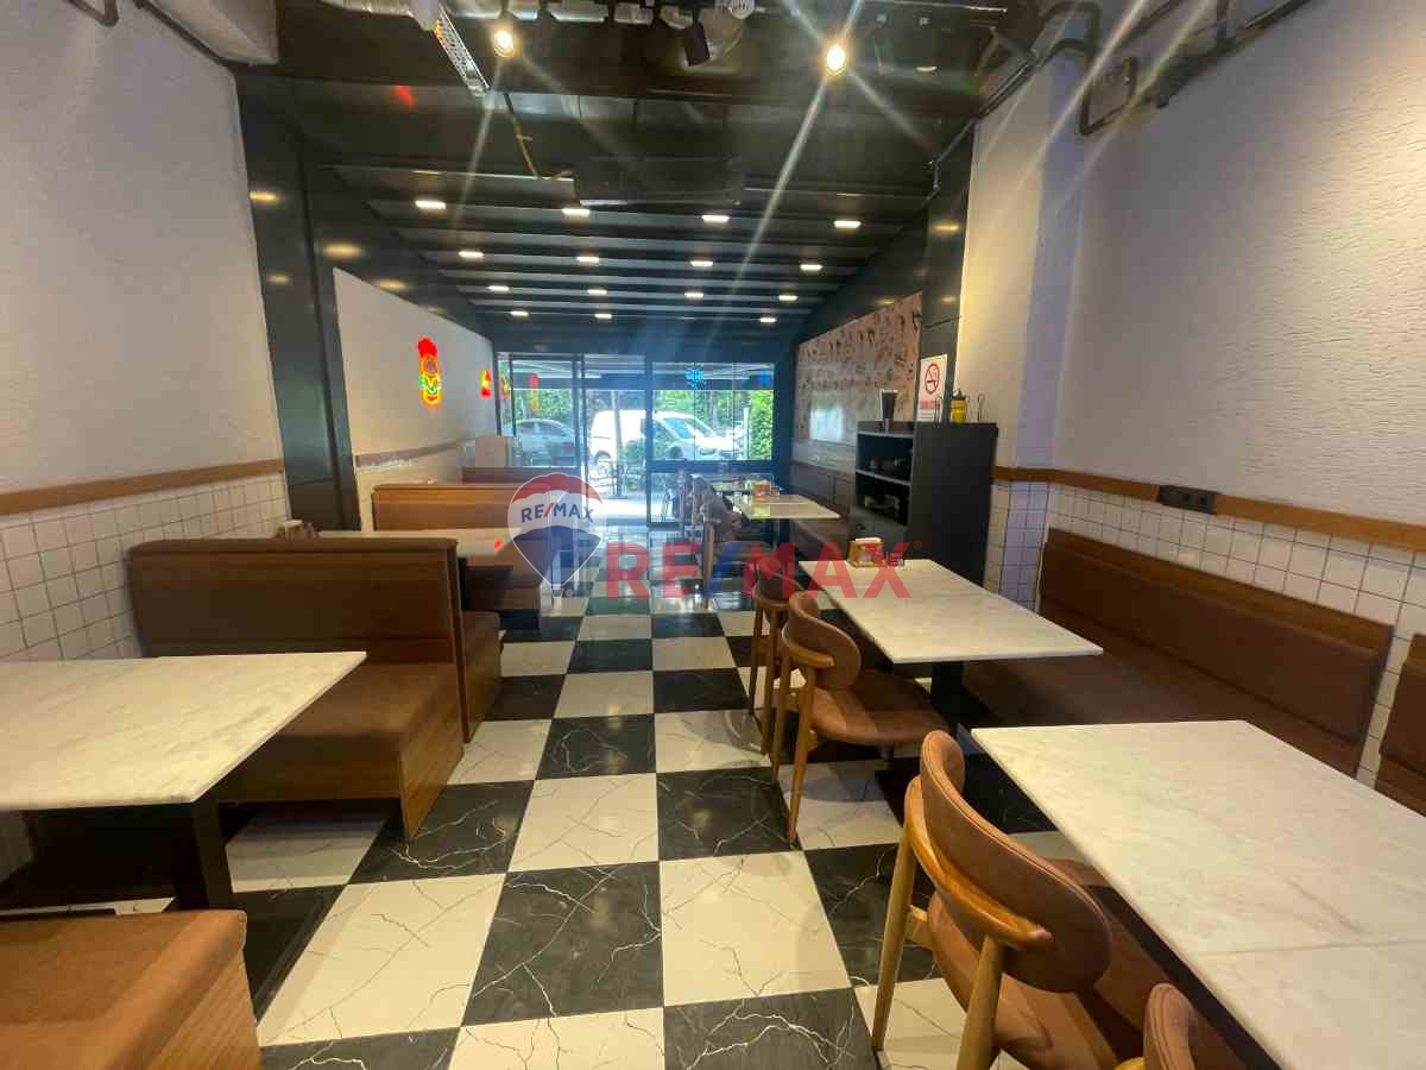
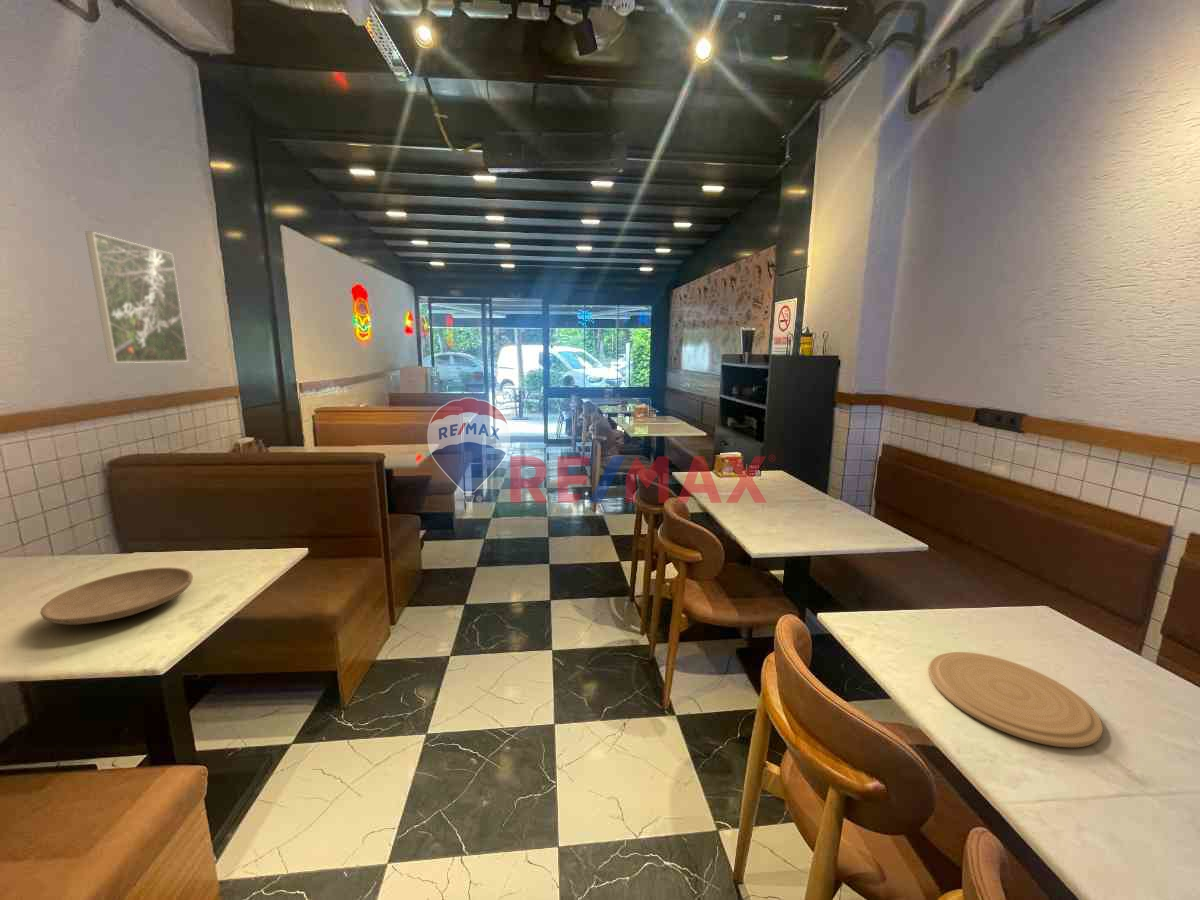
+ plate (123, 598)
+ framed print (142, 304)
+ plate (1008, 692)
